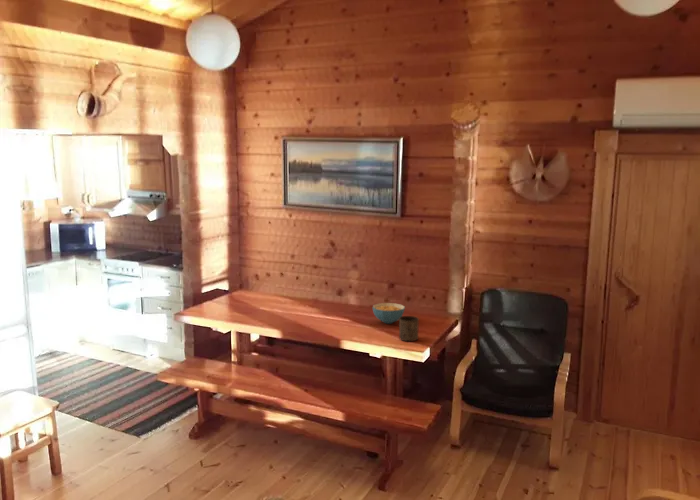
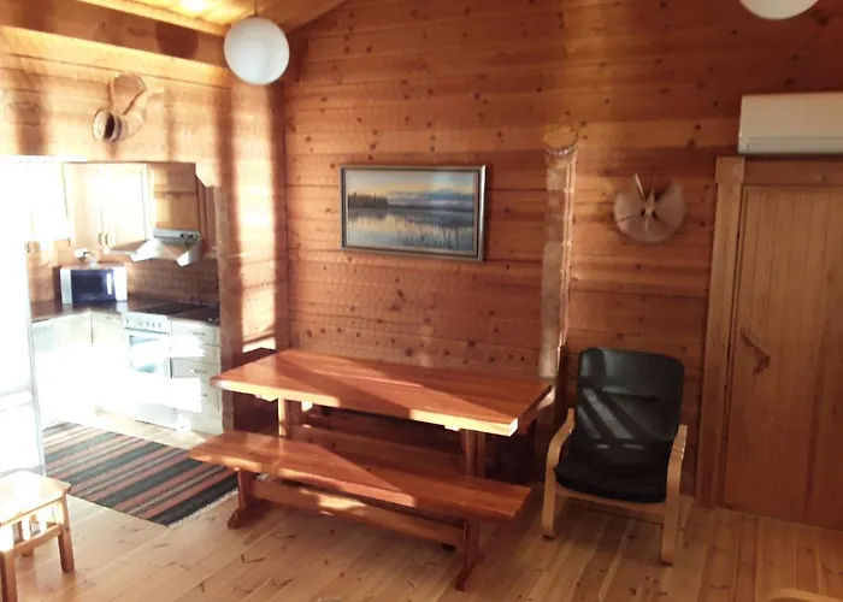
- cup (408, 328)
- cereal bowl (388, 314)
